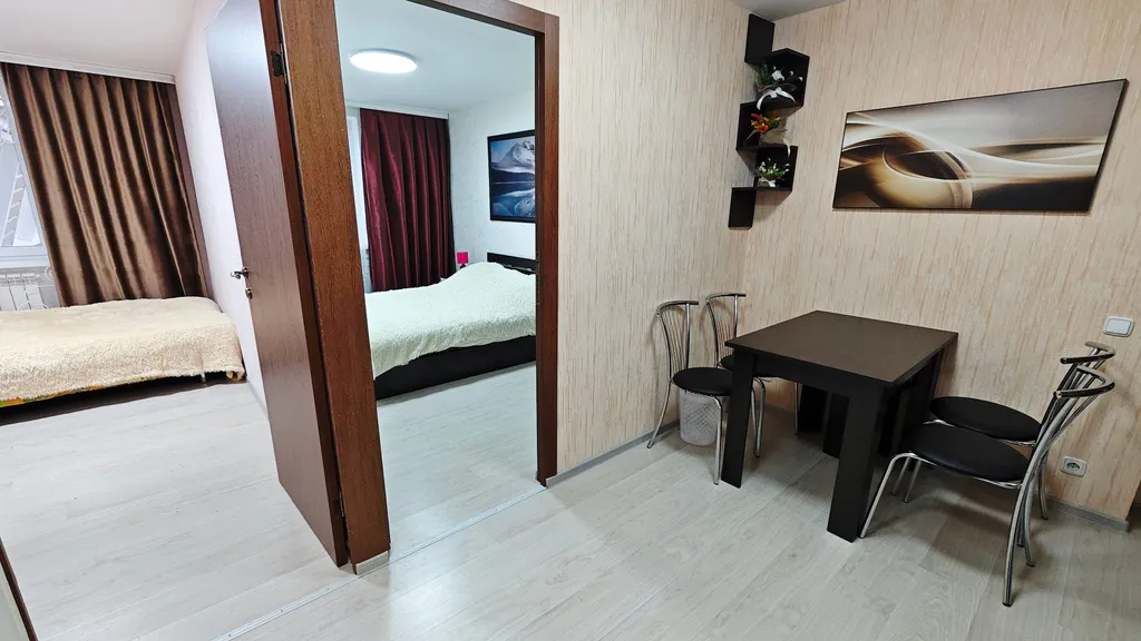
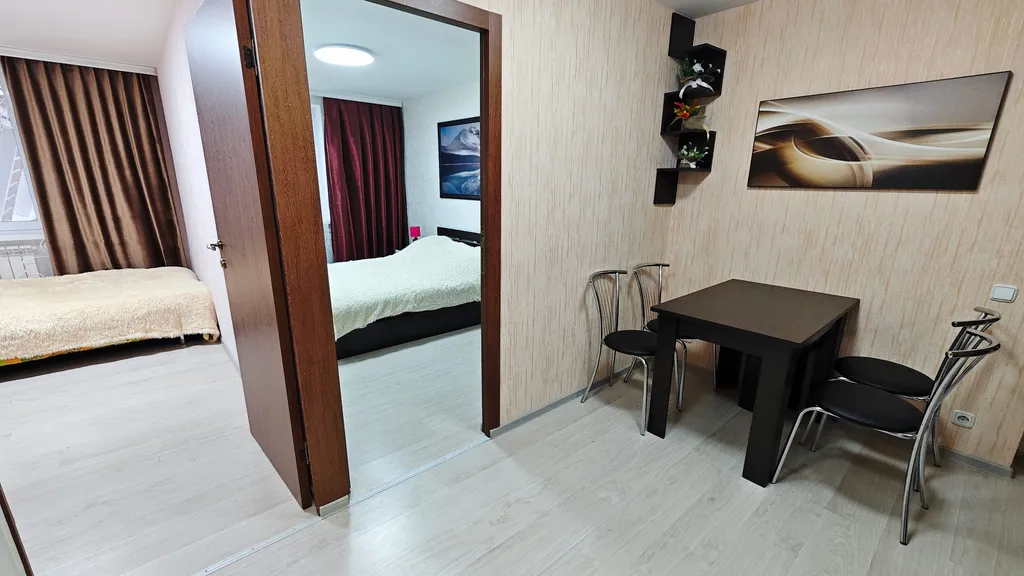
- wastebasket (699, 414)
